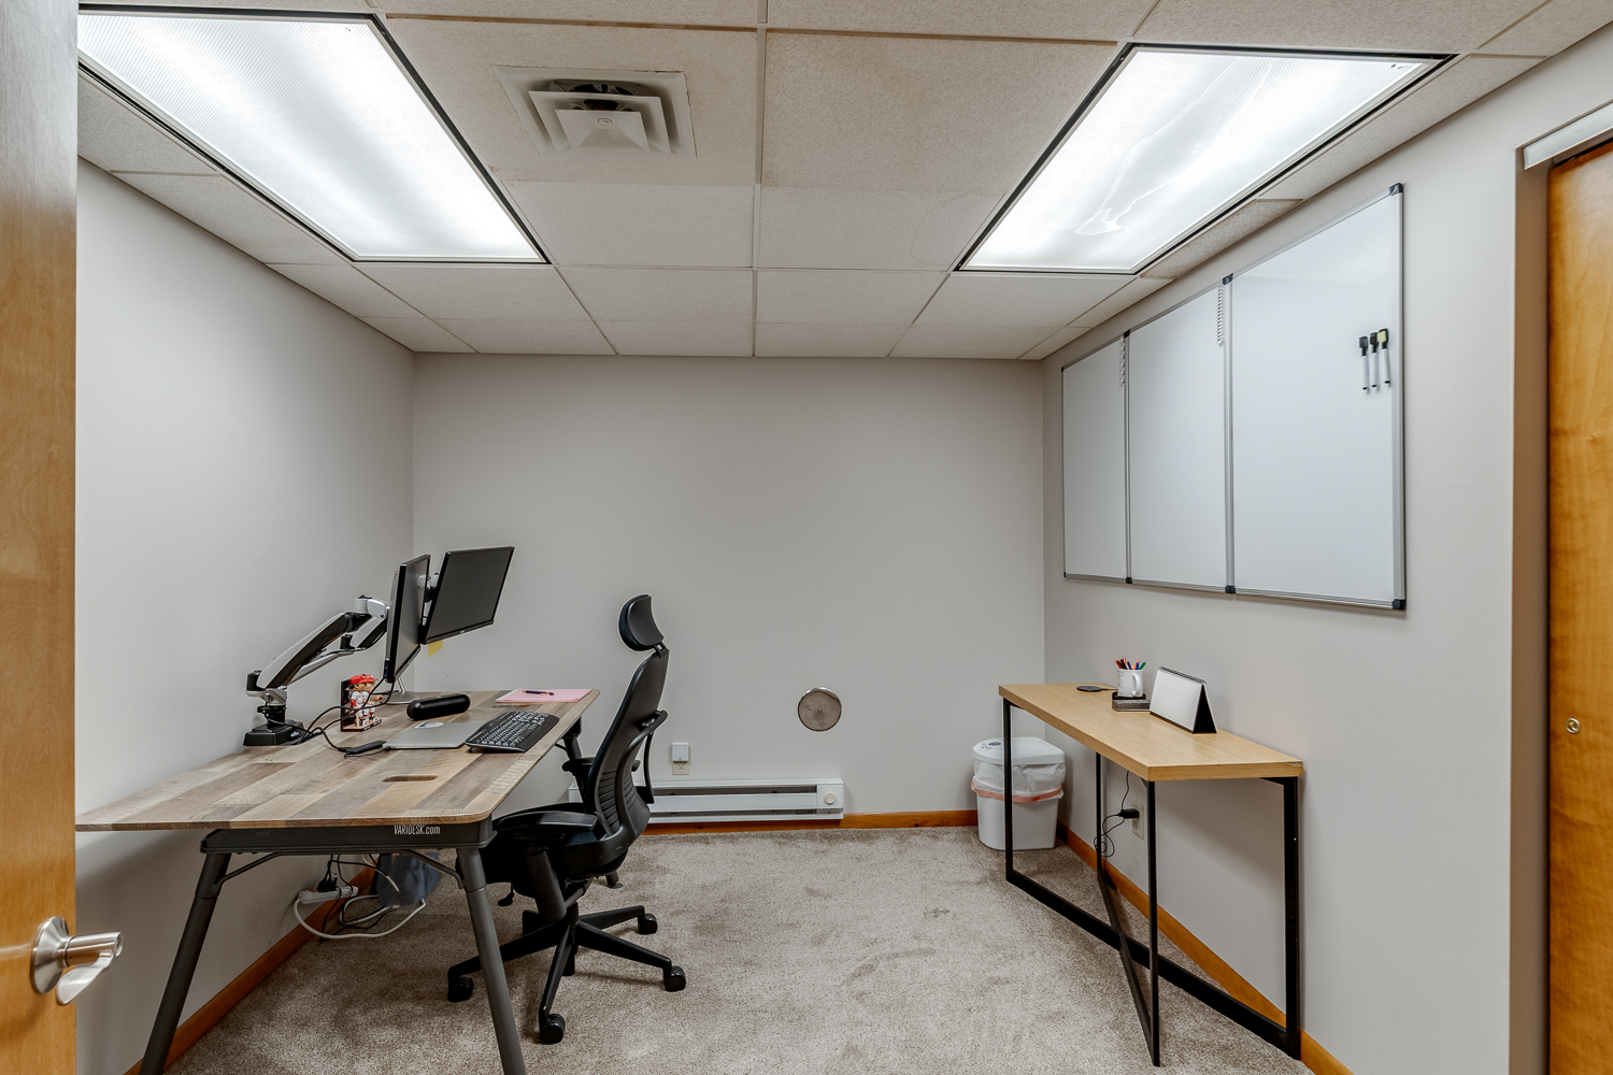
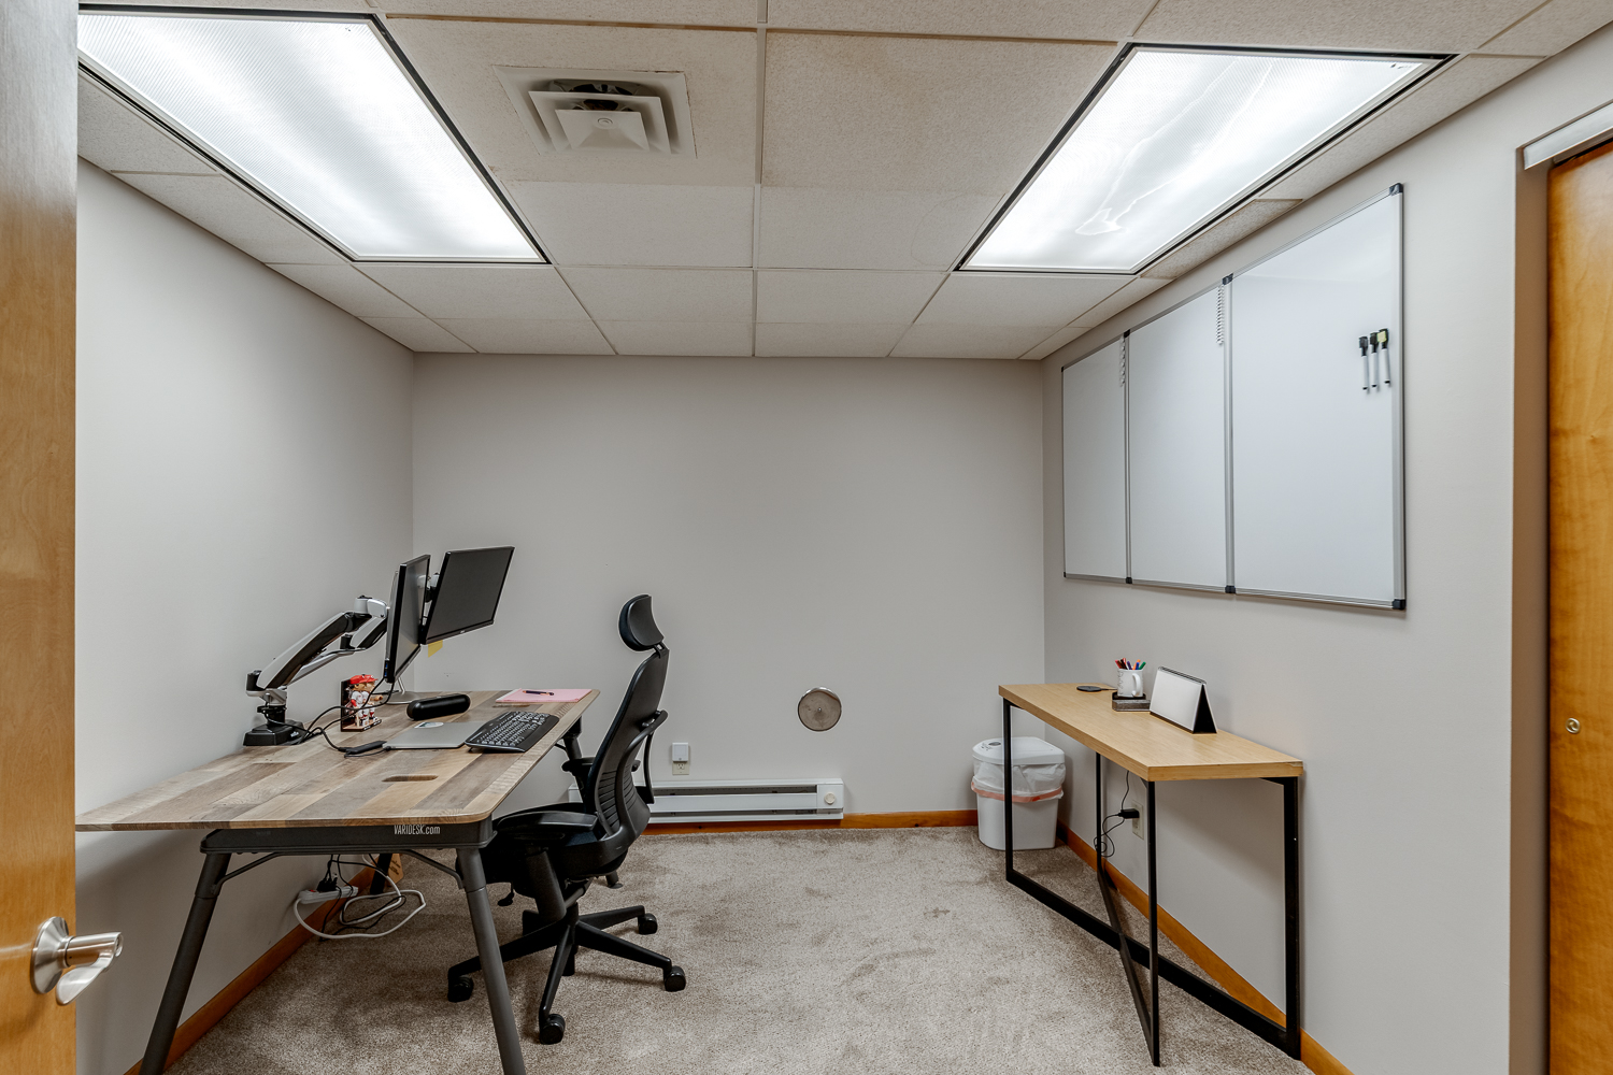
- backpack (408, 854)
